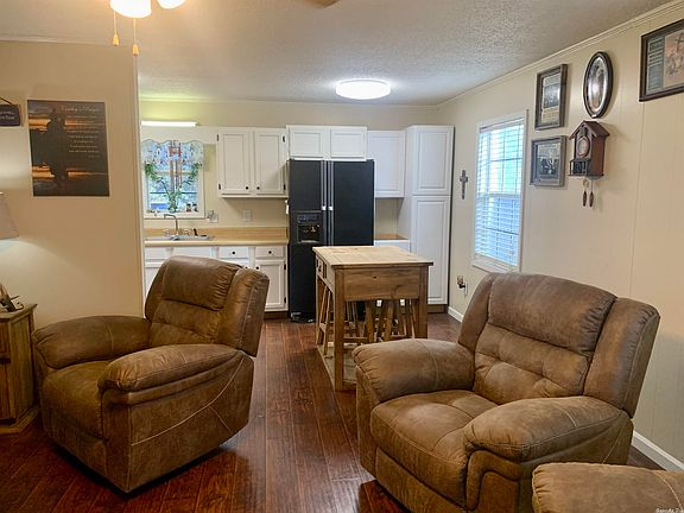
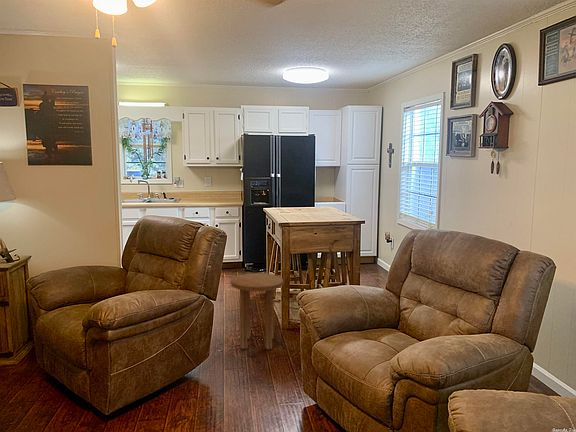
+ side table (249, 311)
